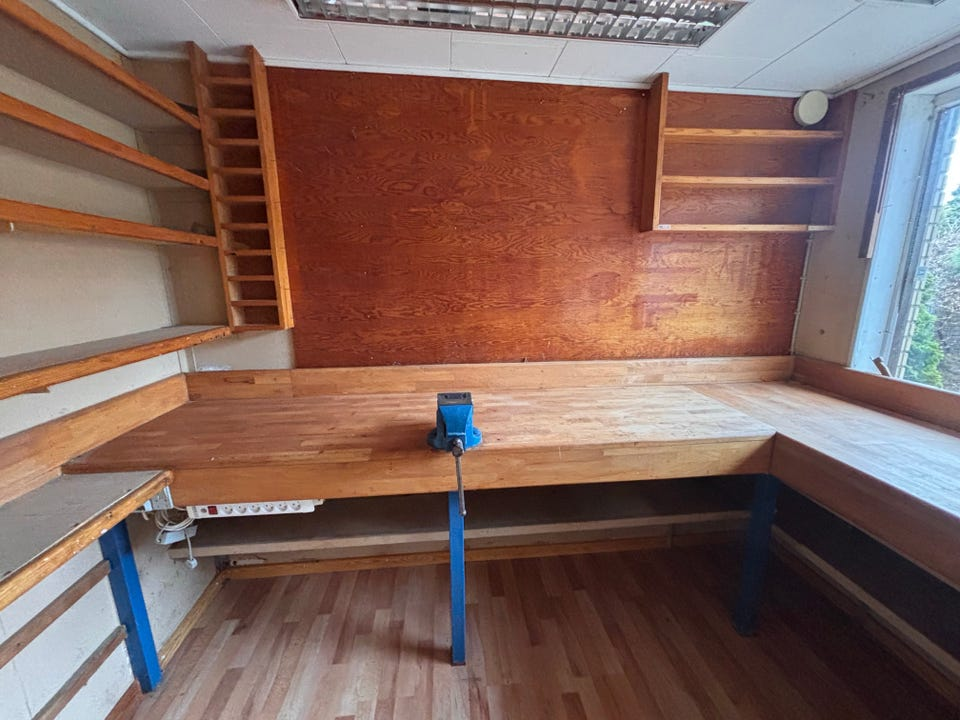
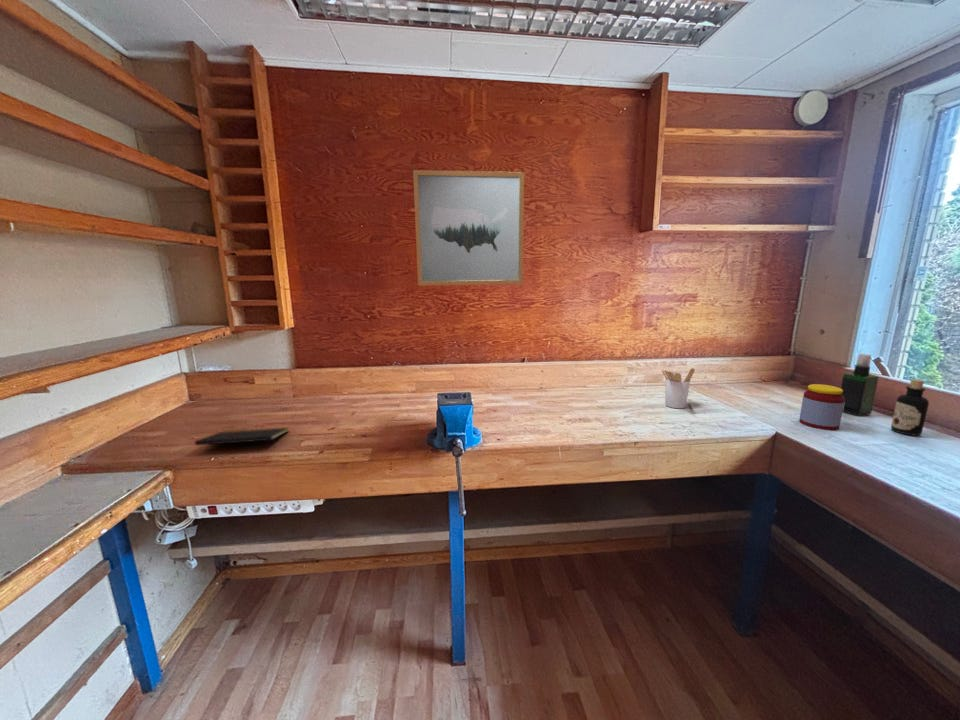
+ spray bottle (859, 383)
+ jar (821, 406)
+ bottle (911, 406)
+ wall art (470, 230)
+ utensil holder (675, 387)
+ notepad (245, 435)
